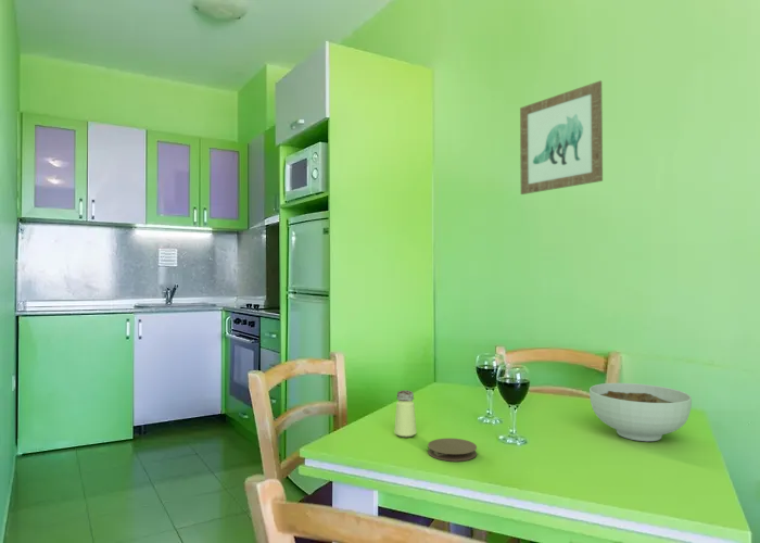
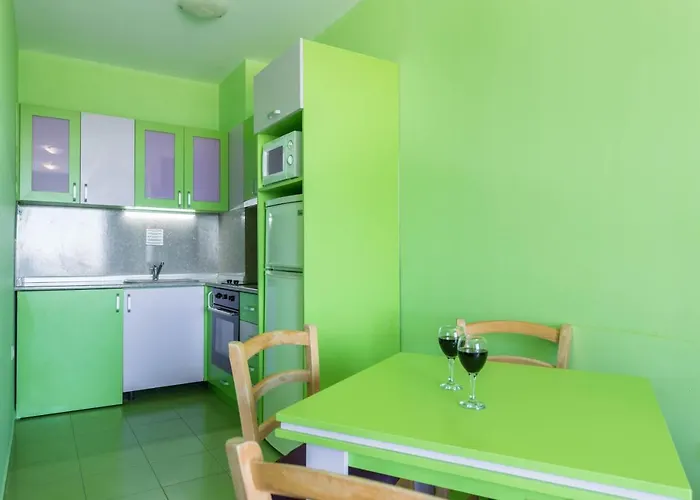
- wall art (558, 141)
- saltshaker (405, 412)
- coaster (452, 449)
- bowl (638, 414)
